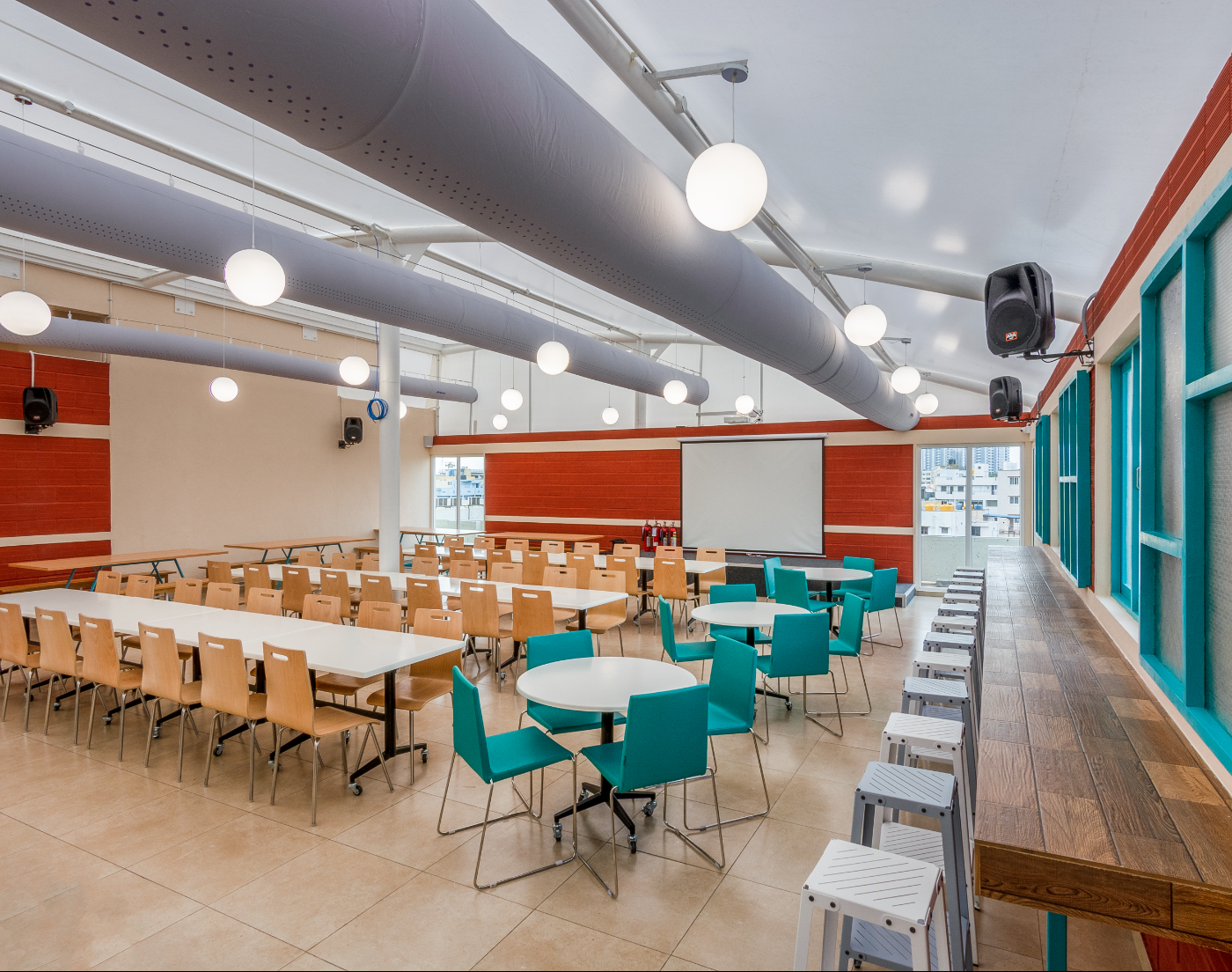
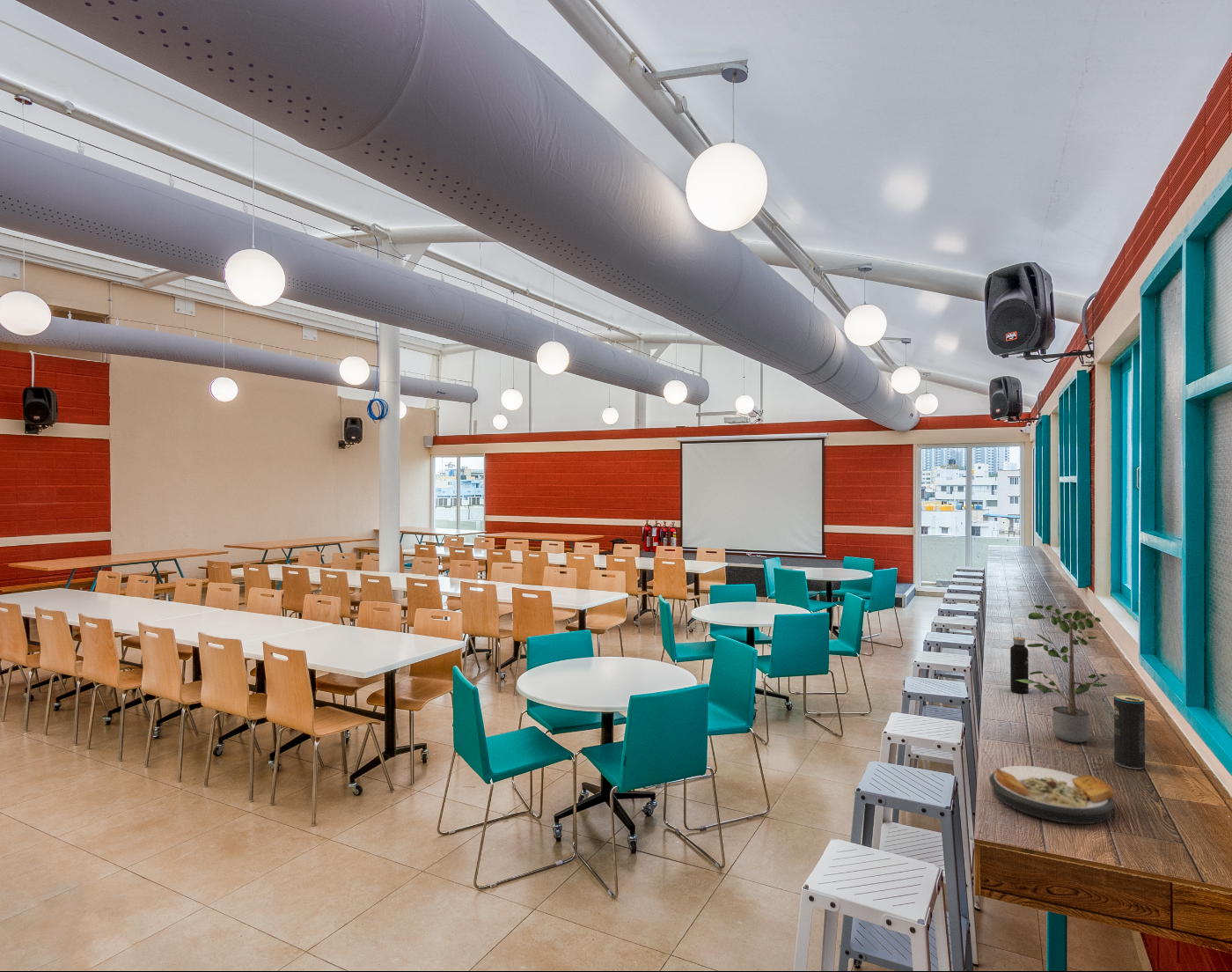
+ beverage can (1129, 731)
+ potted plant (1064, 661)
+ plate (1049, 788)
+ water bottle (1019, 661)
